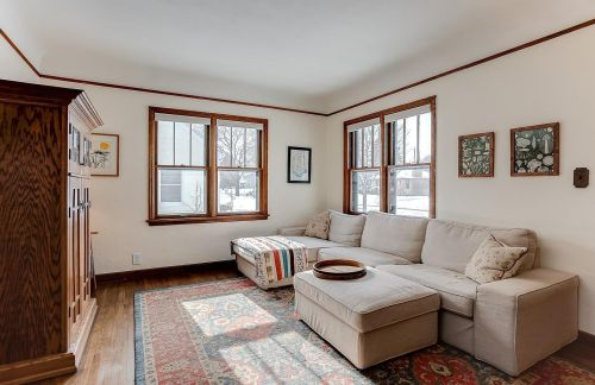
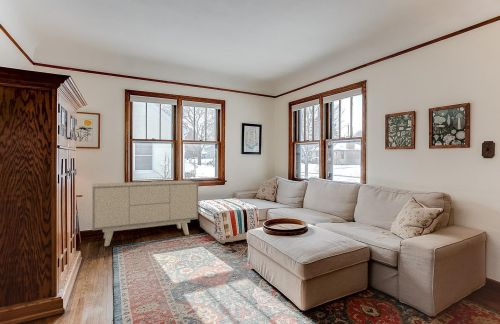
+ sideboard (147, 209)
